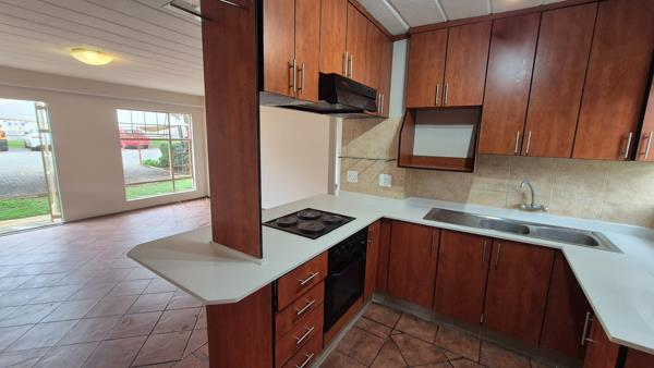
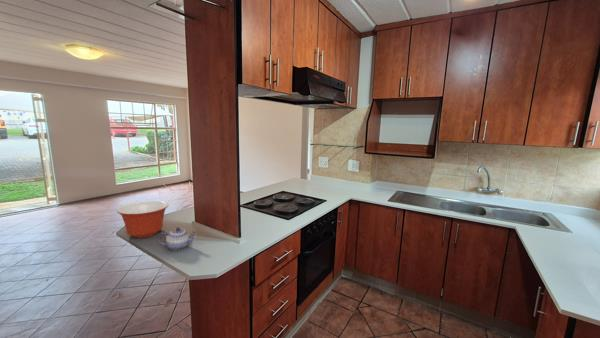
+ teapot (178, 237)
+ mixing bowl (144, 220)
